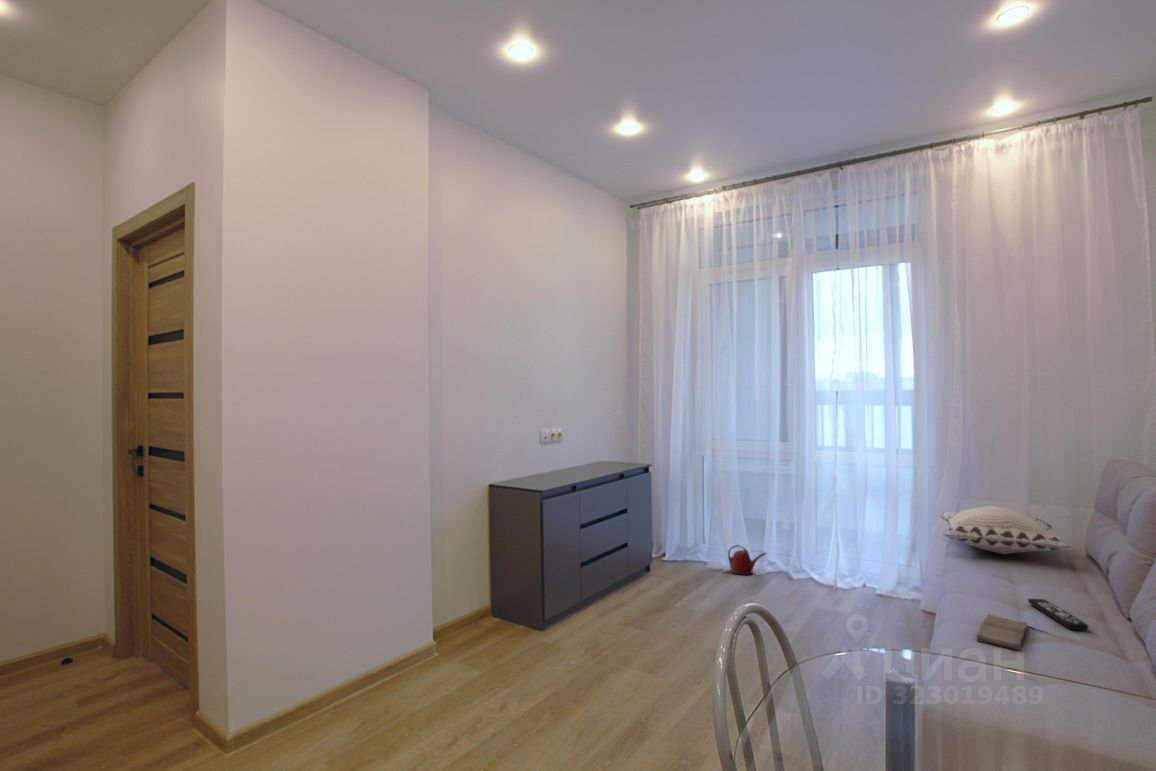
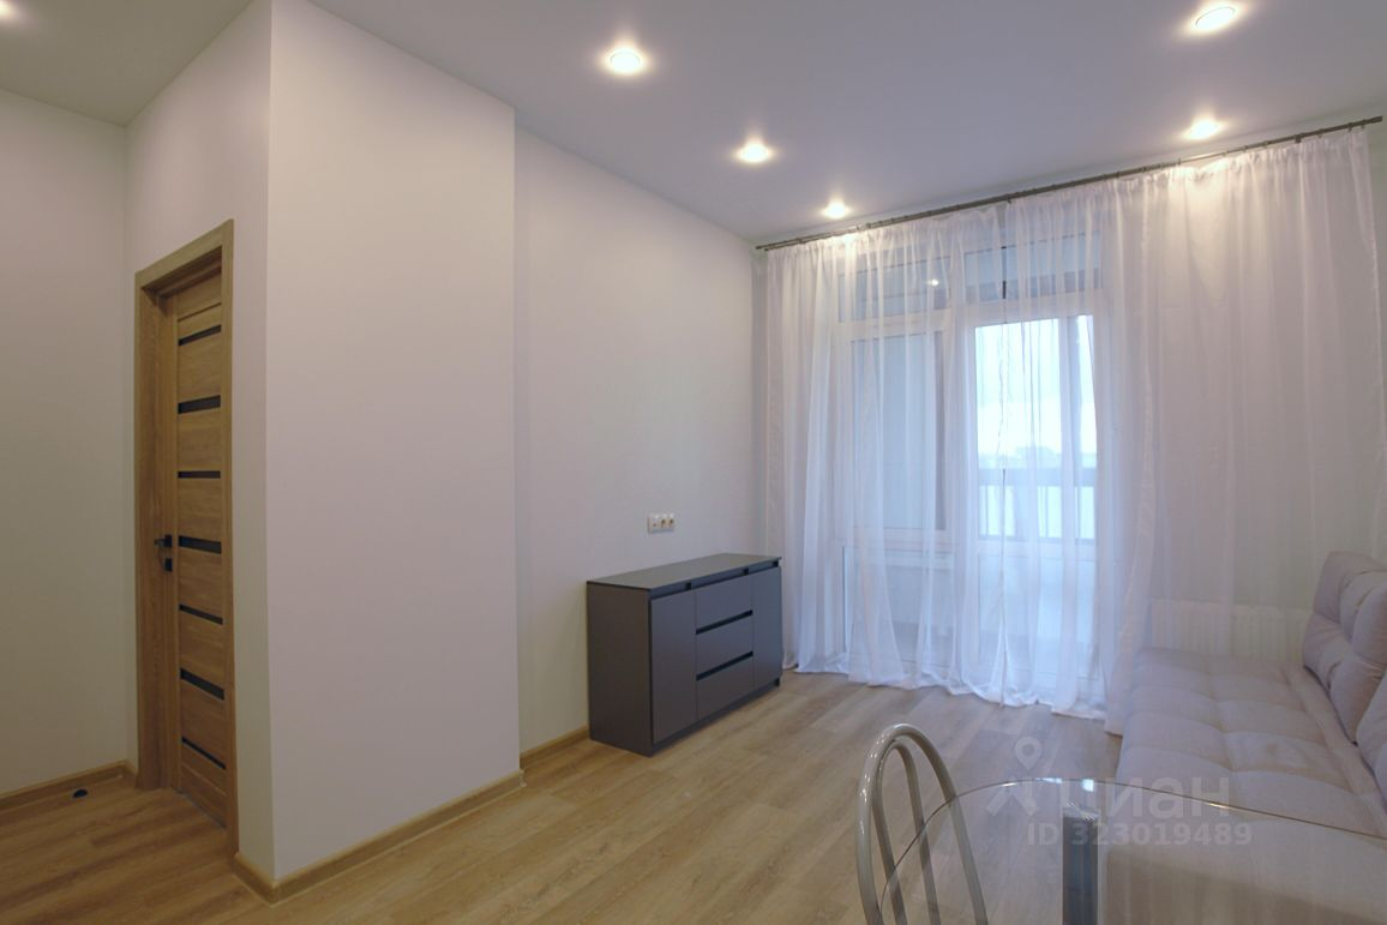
- remote control (1056, 613)
- watering can (747, 559)
- diary (1002, 630)
- decorative pillow (998, 529)
